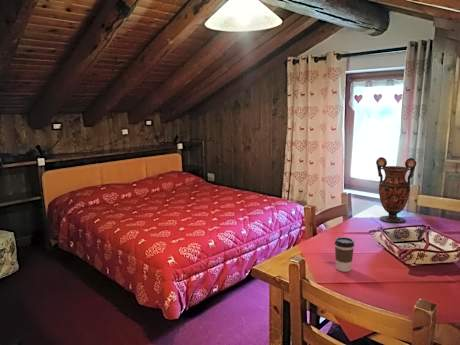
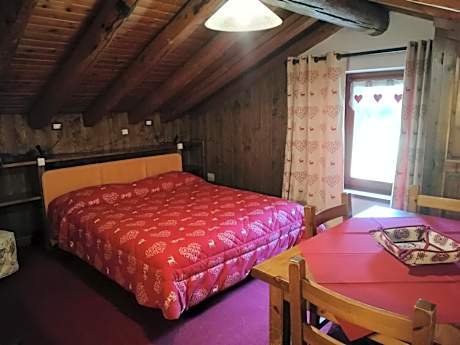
- coffee cup (344, 254)
- vase (394, 188)
